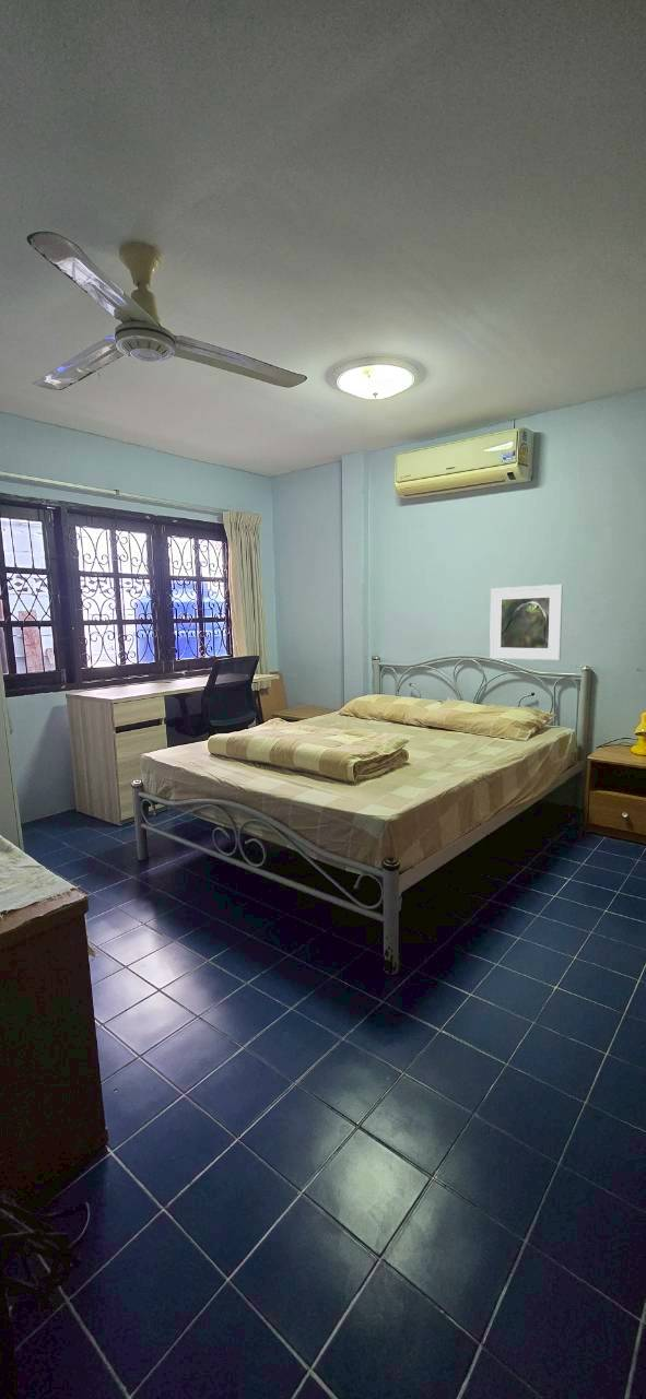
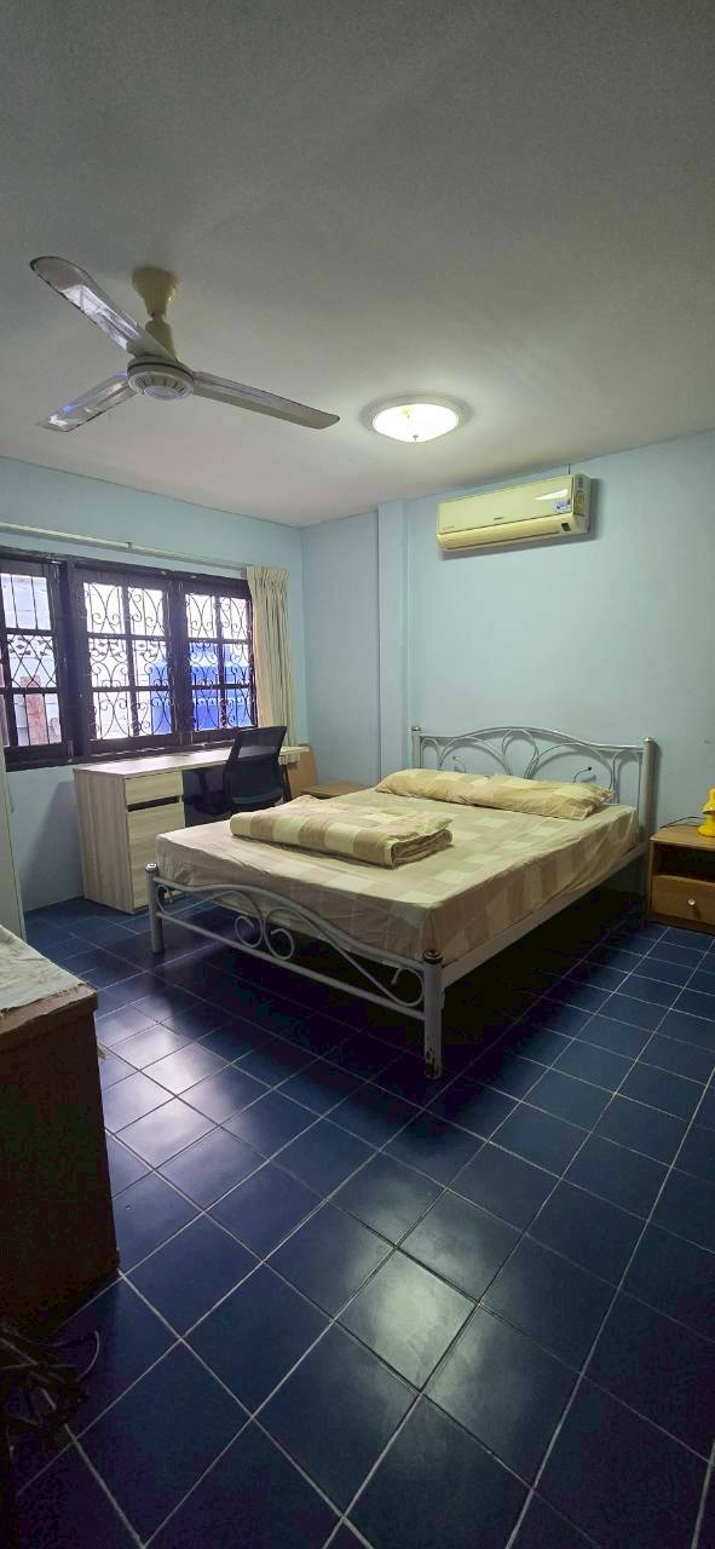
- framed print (524, 623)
